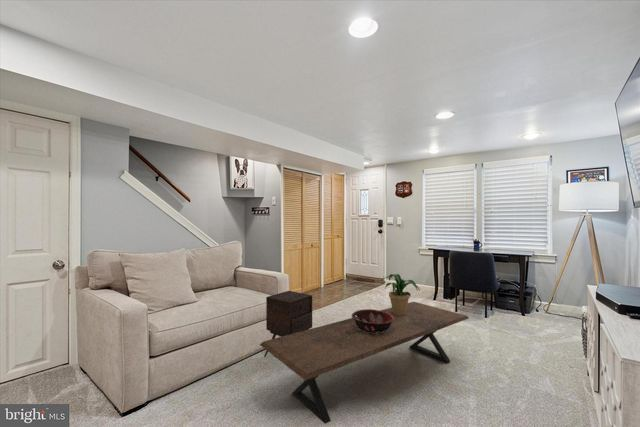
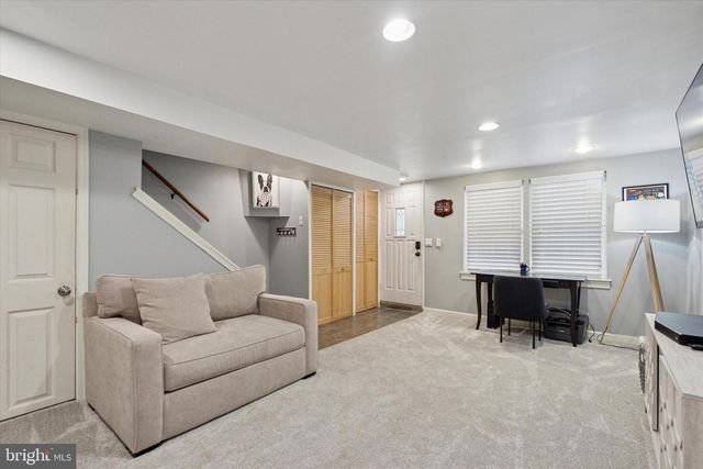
- decorative bowl (372, 322)
- coffee table (376, 351)
- potted plant (398, 294)
- side table (290, 325)
